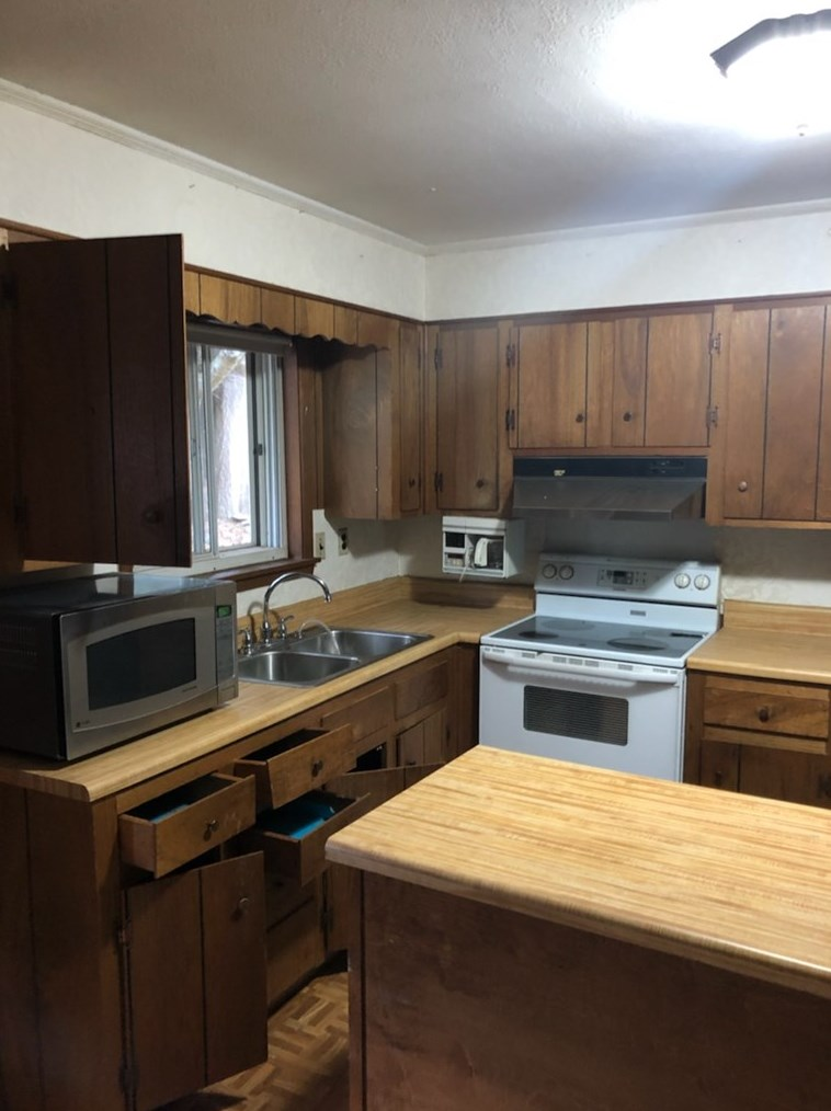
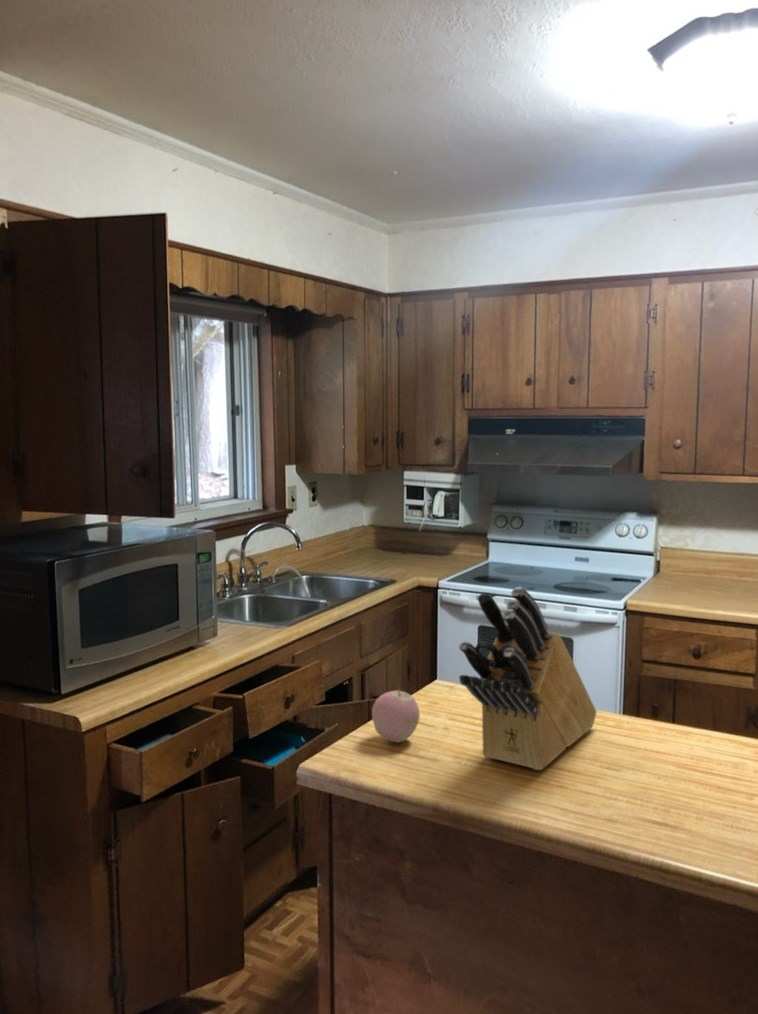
+ apple (395, 713)
+ knife block (532, 663)
